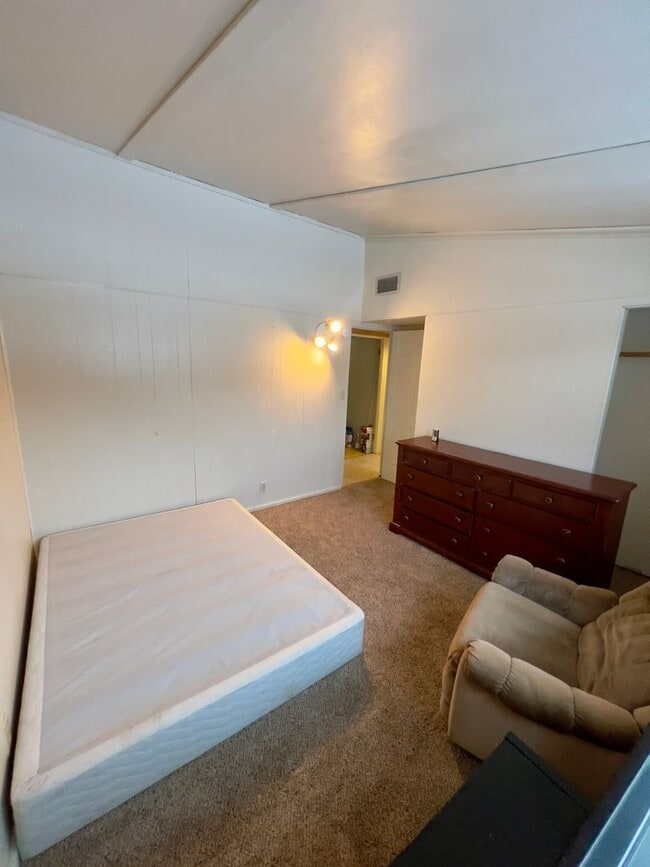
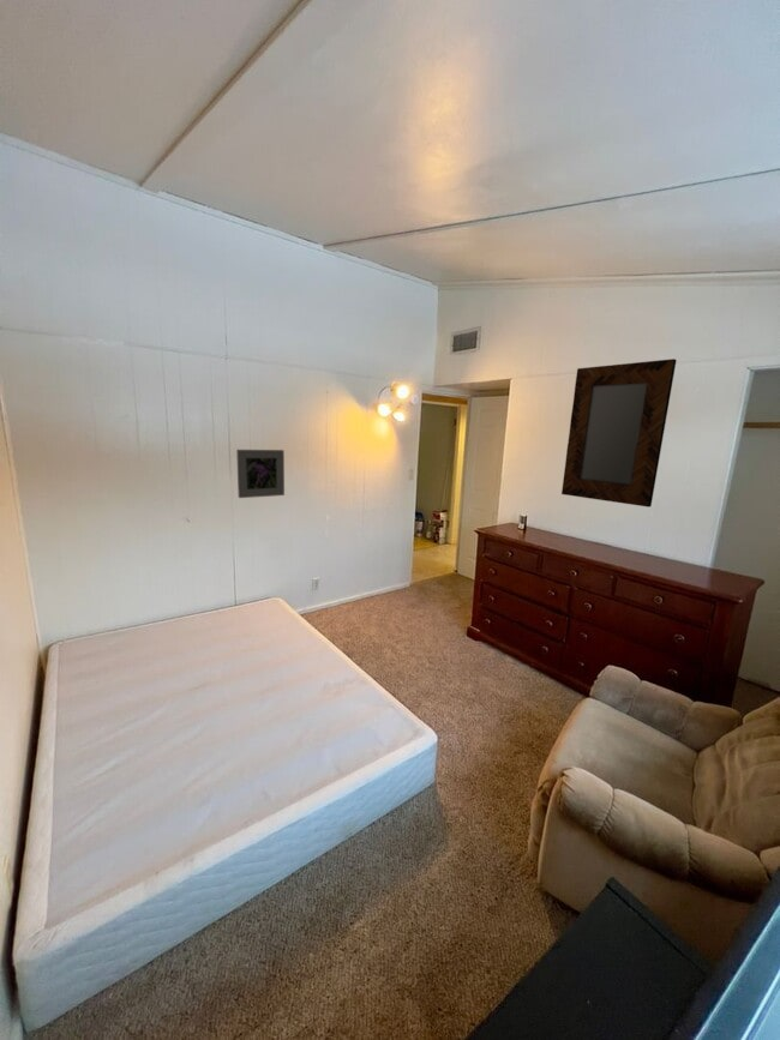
+ home mirror (612, 434)
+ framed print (262, 473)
